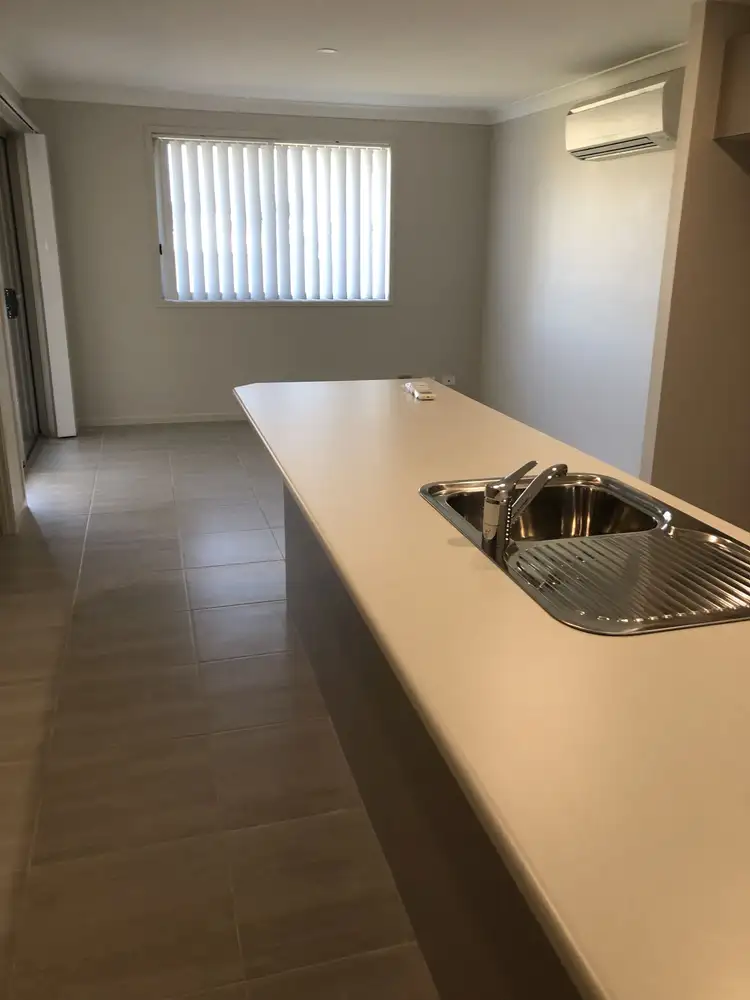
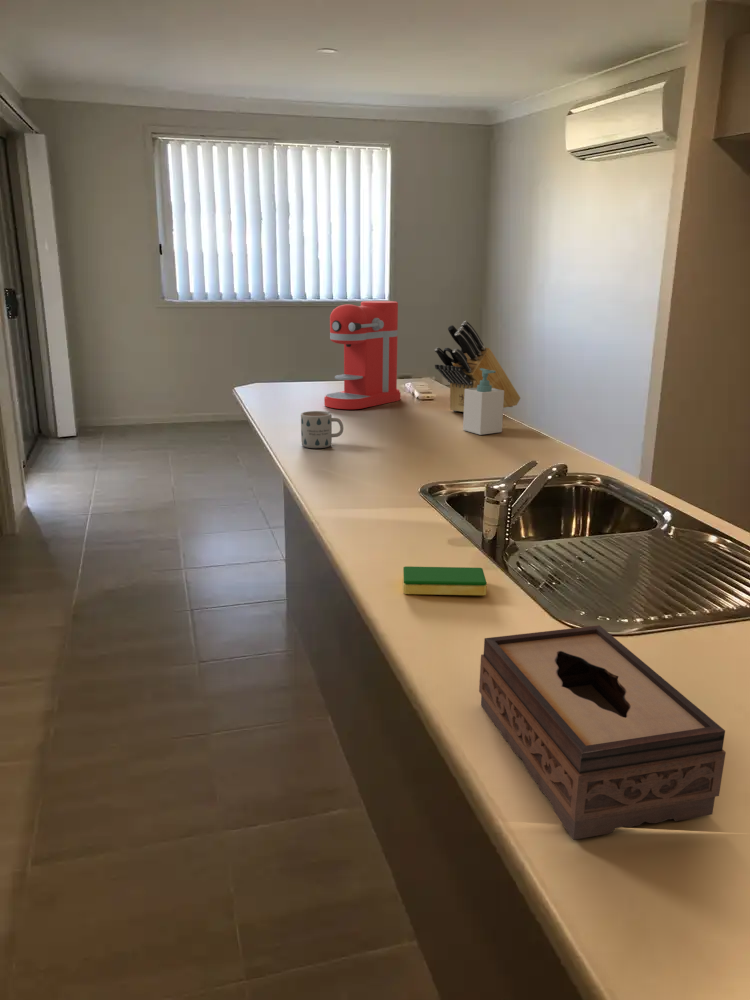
+ dish sponge (443, 580)
+ tissue box (588, 718)
+ mug (322, 429)
+ coffee maker (363, 353)
+ soap bottle (483, 400)
+ knife block (478, 365)
